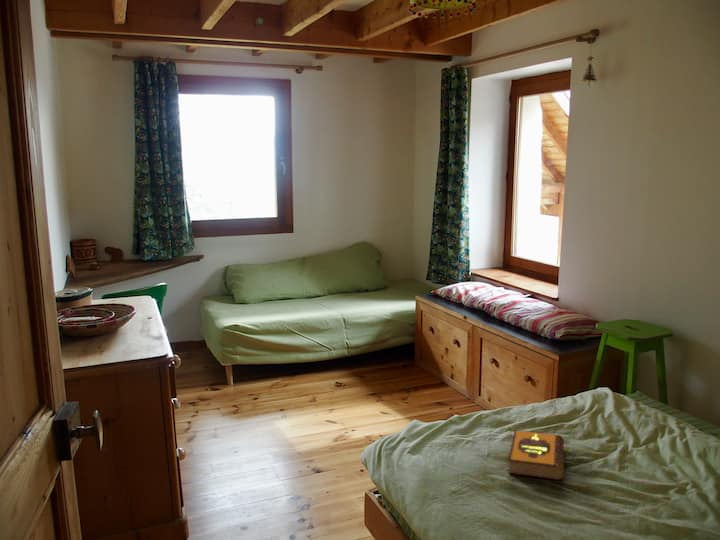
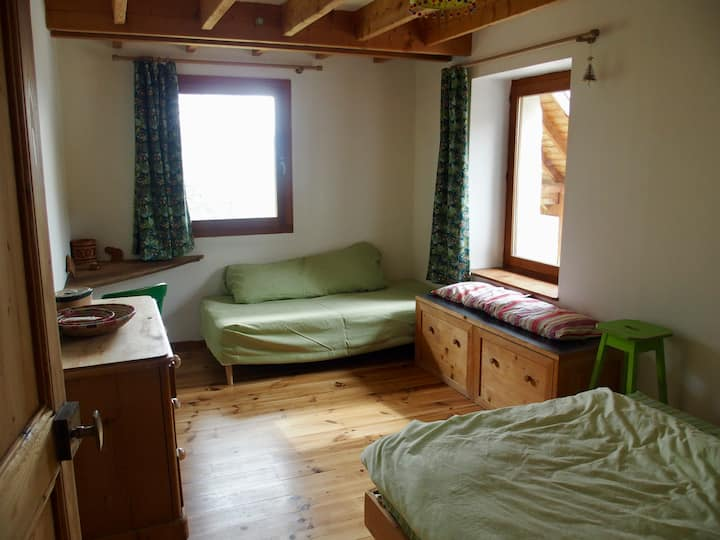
- hardback book (537, 453)
